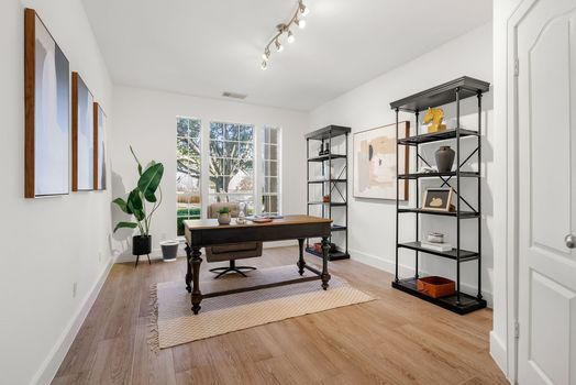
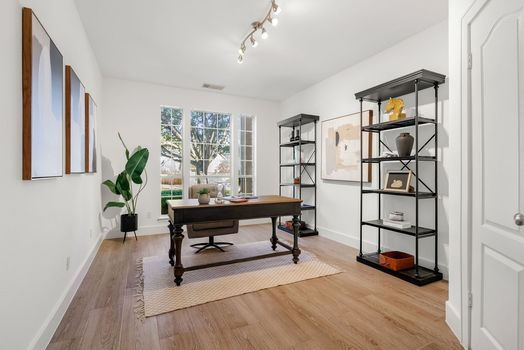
- wastebasket (169, 251)
